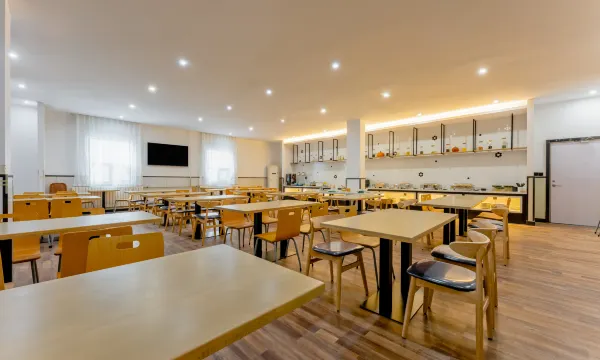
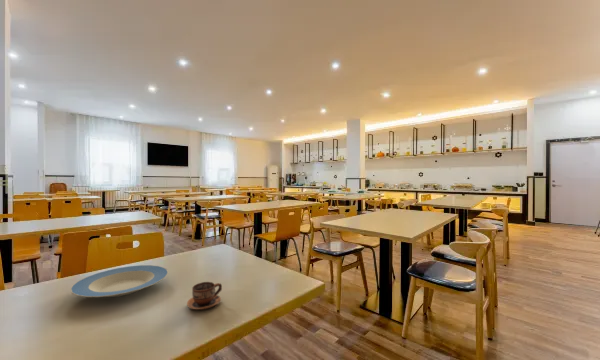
+ cup (205, 294)
+ plate (123, 283)
